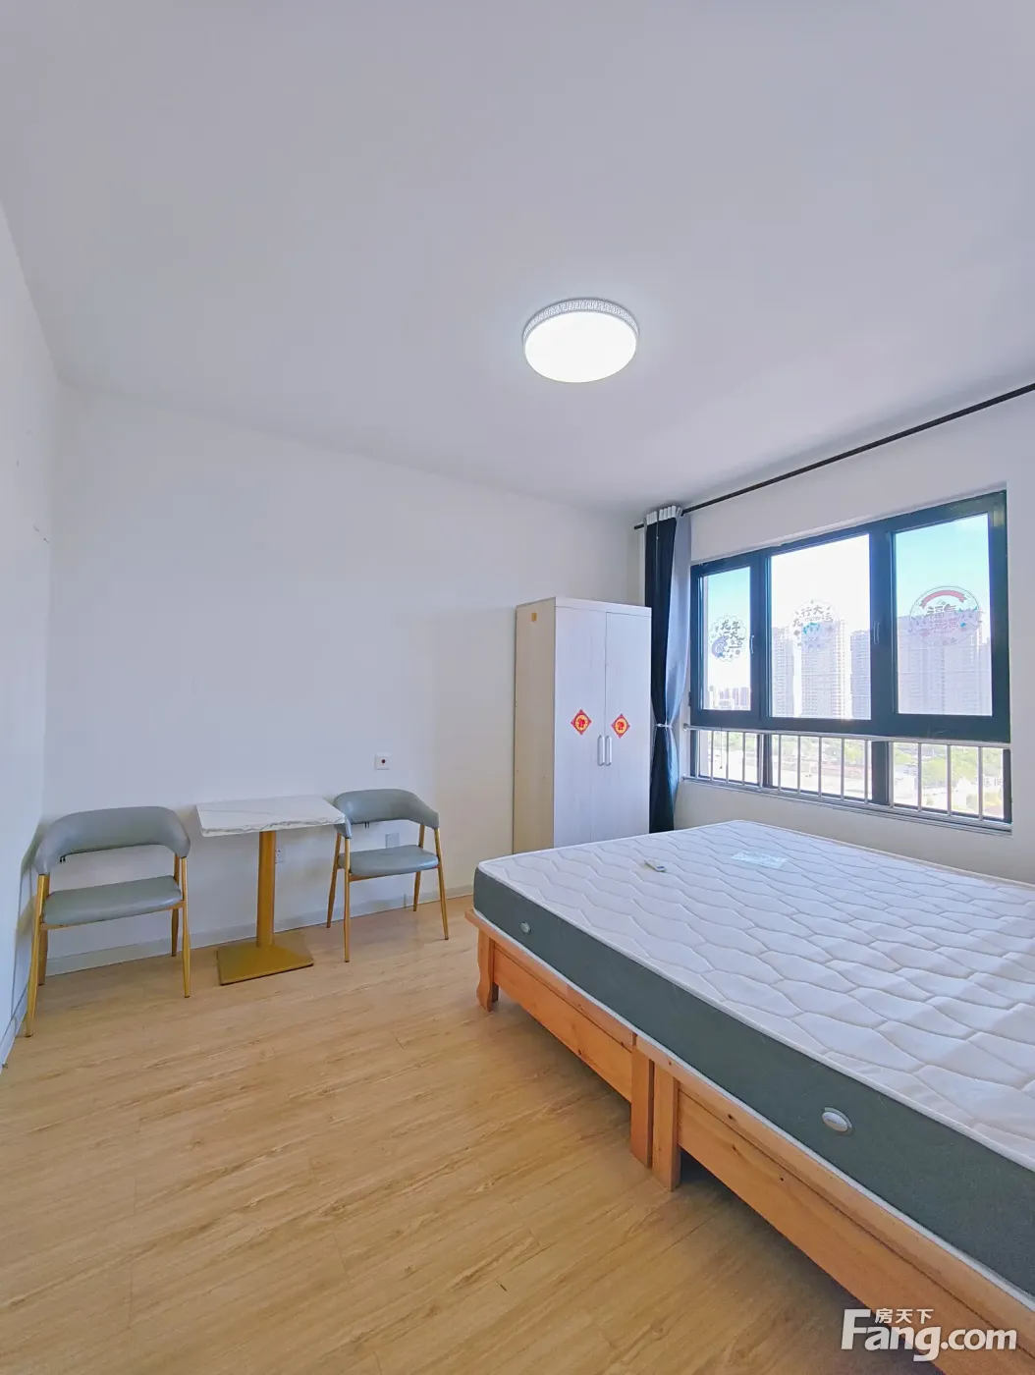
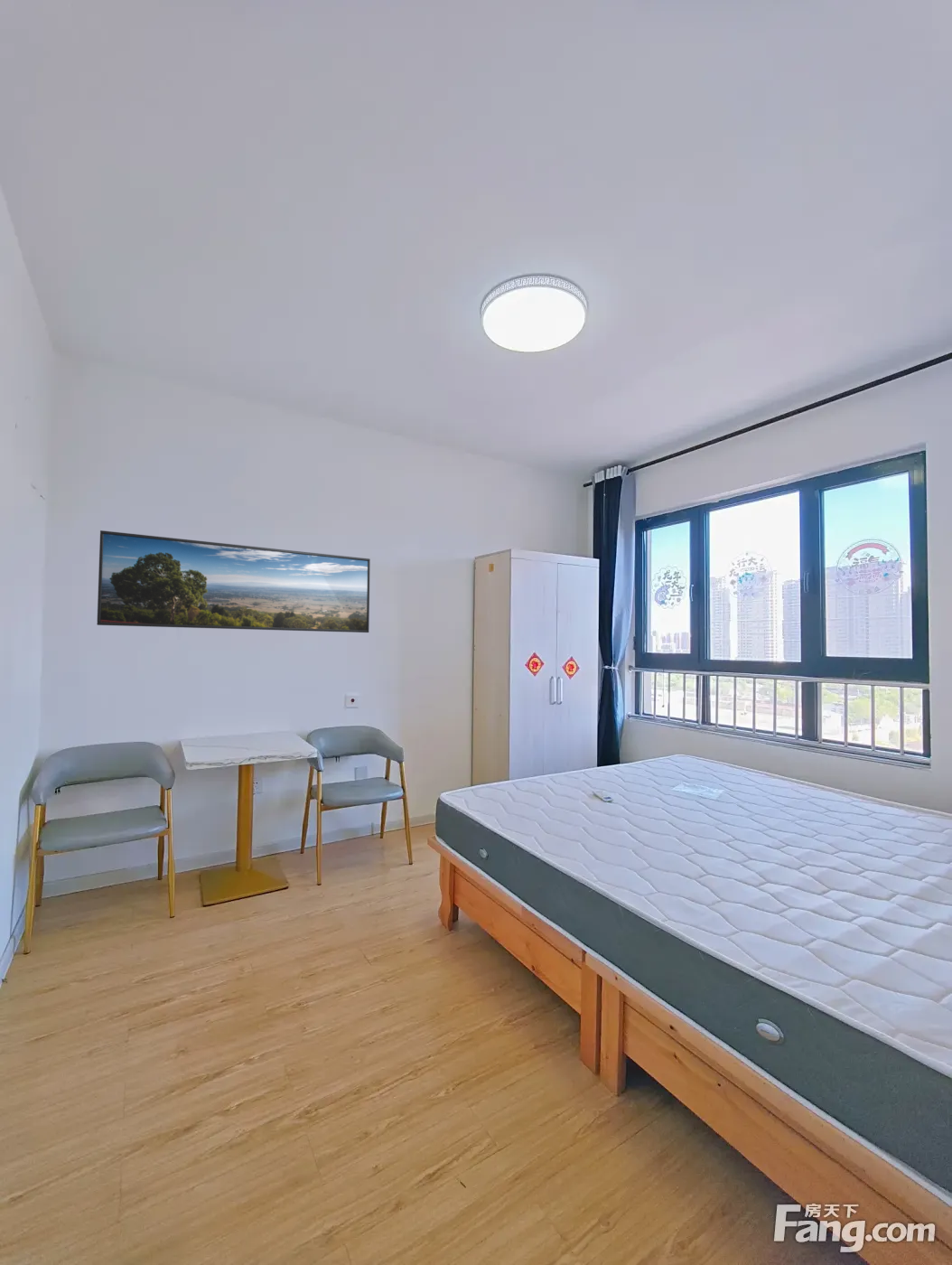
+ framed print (250, 587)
